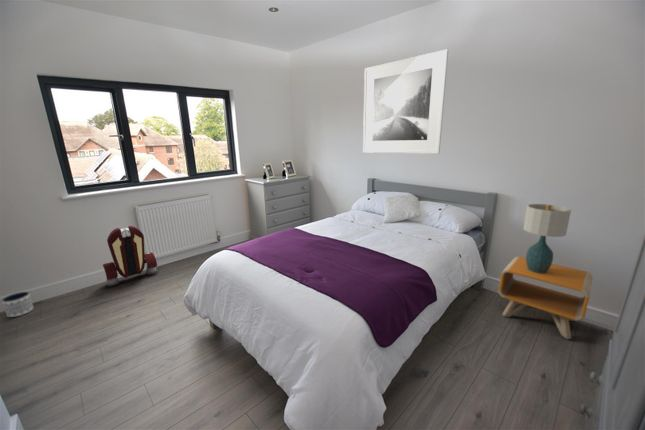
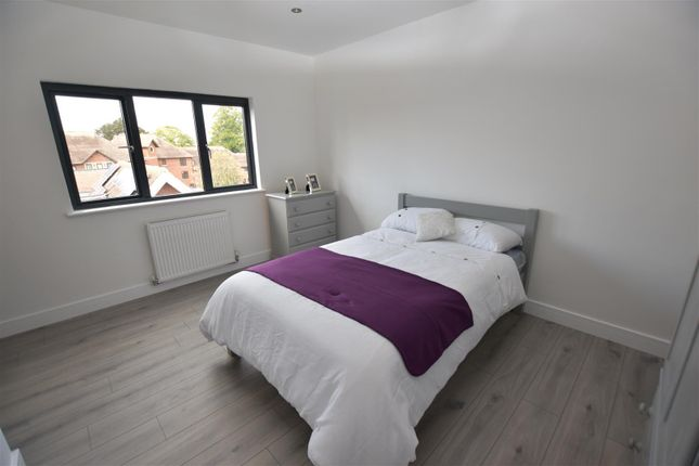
- planter (18, 304)
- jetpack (128, 253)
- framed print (399, 108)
- nightstand (542, 294)
- table lamp (542, 238)
